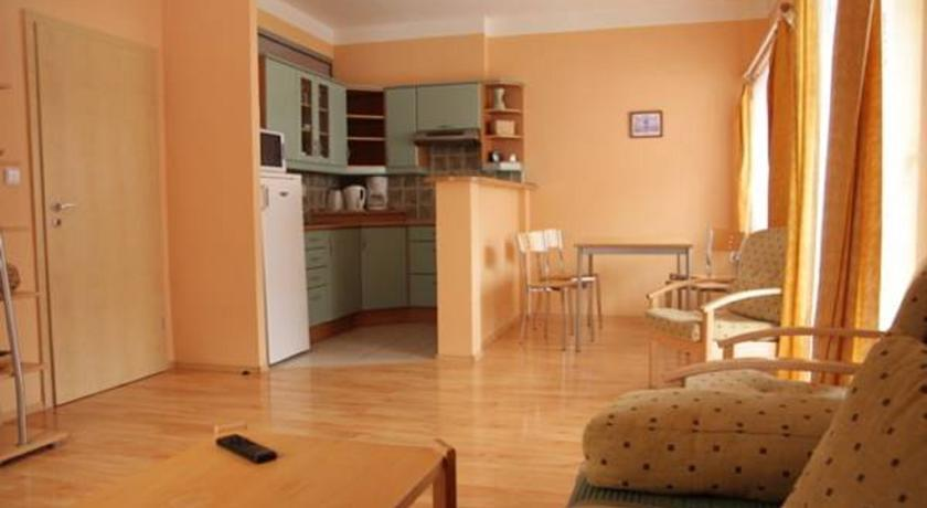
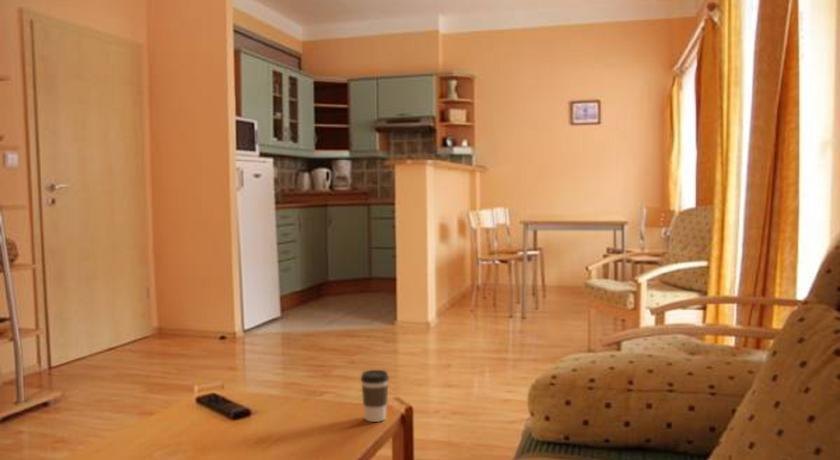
+ coffee cup (375, 395)
